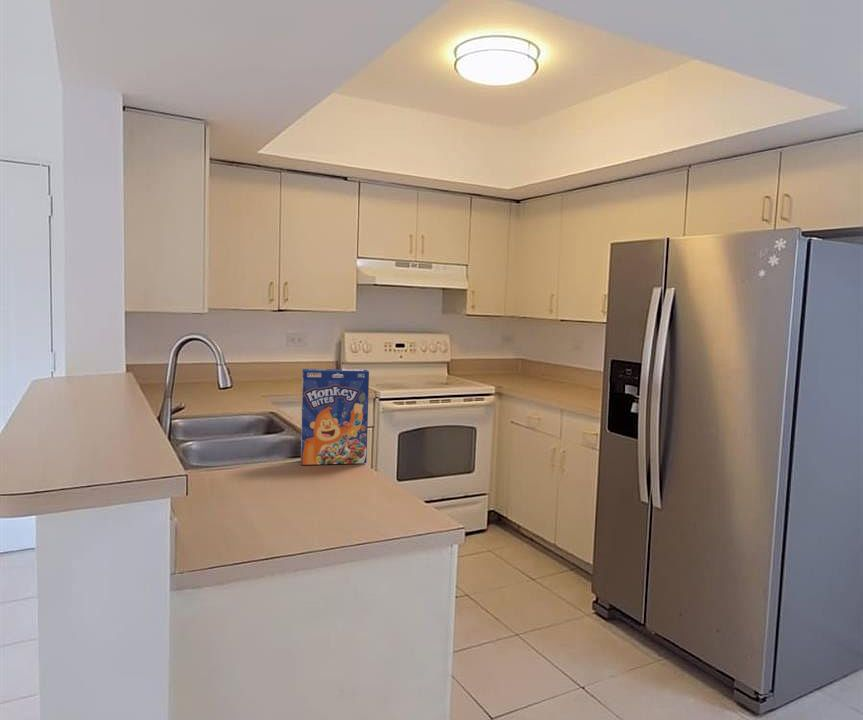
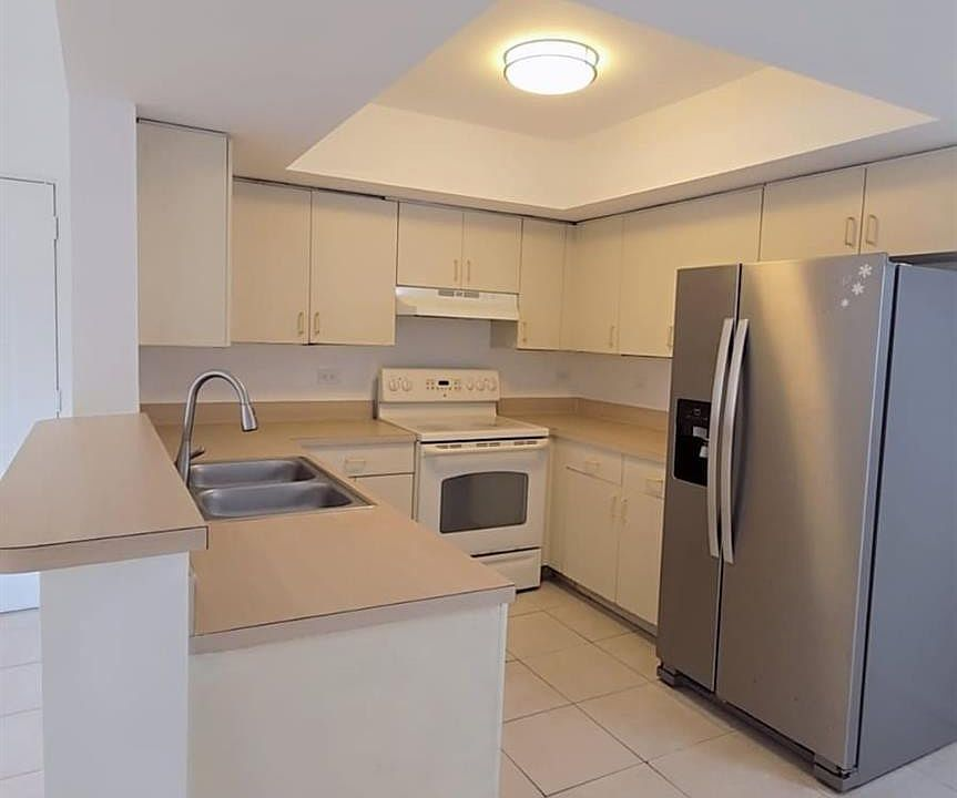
- cereal box (334, 416)
